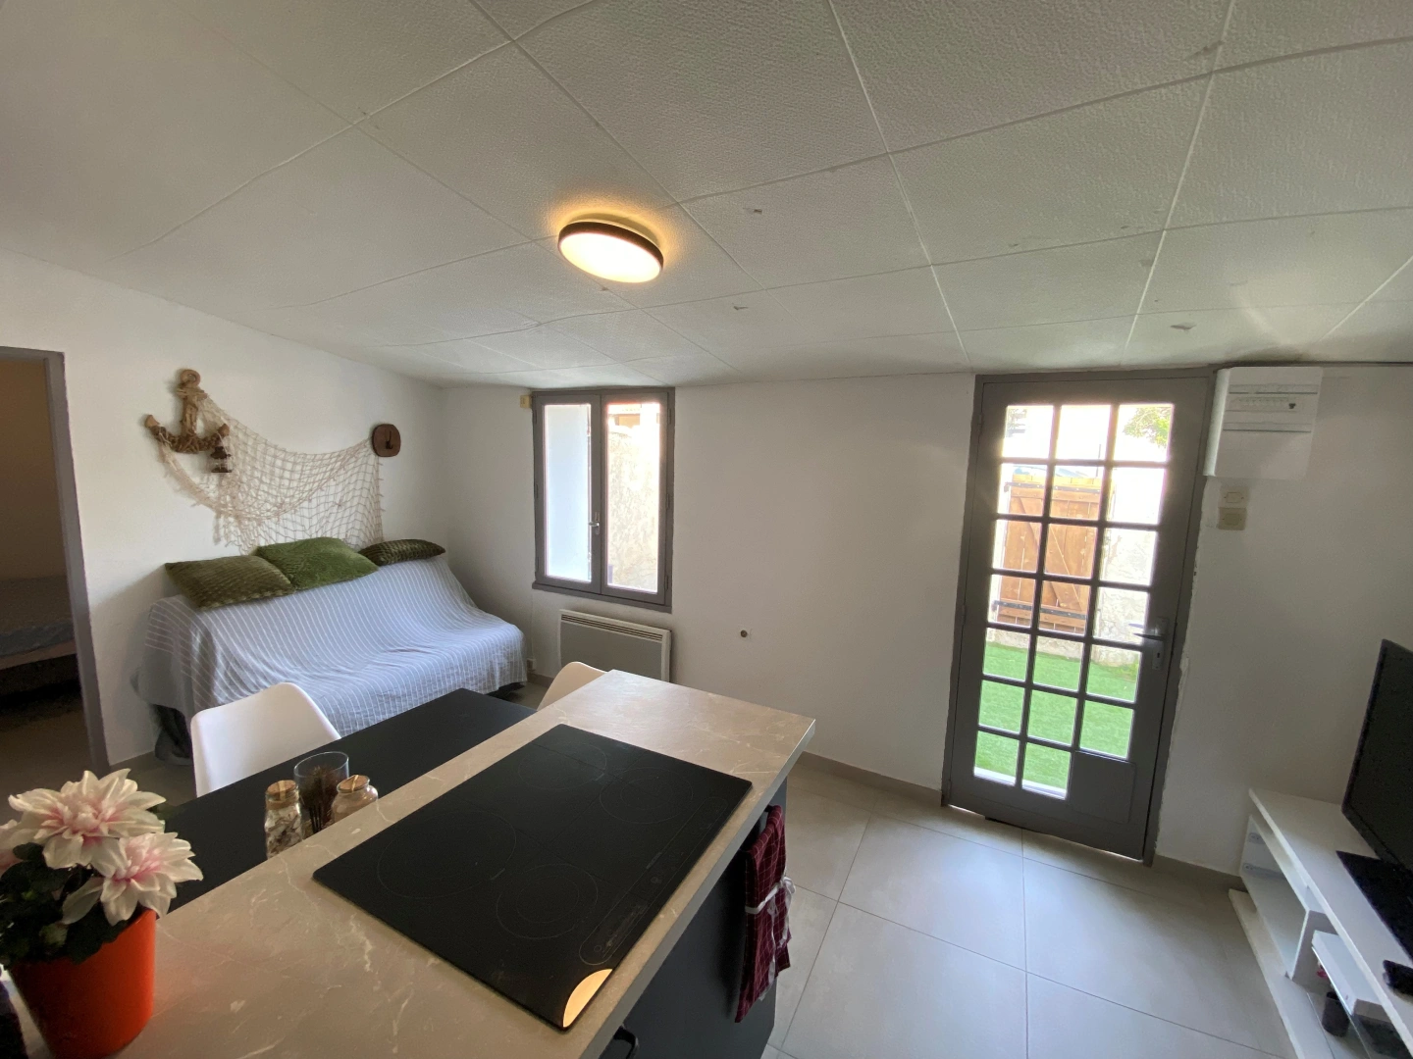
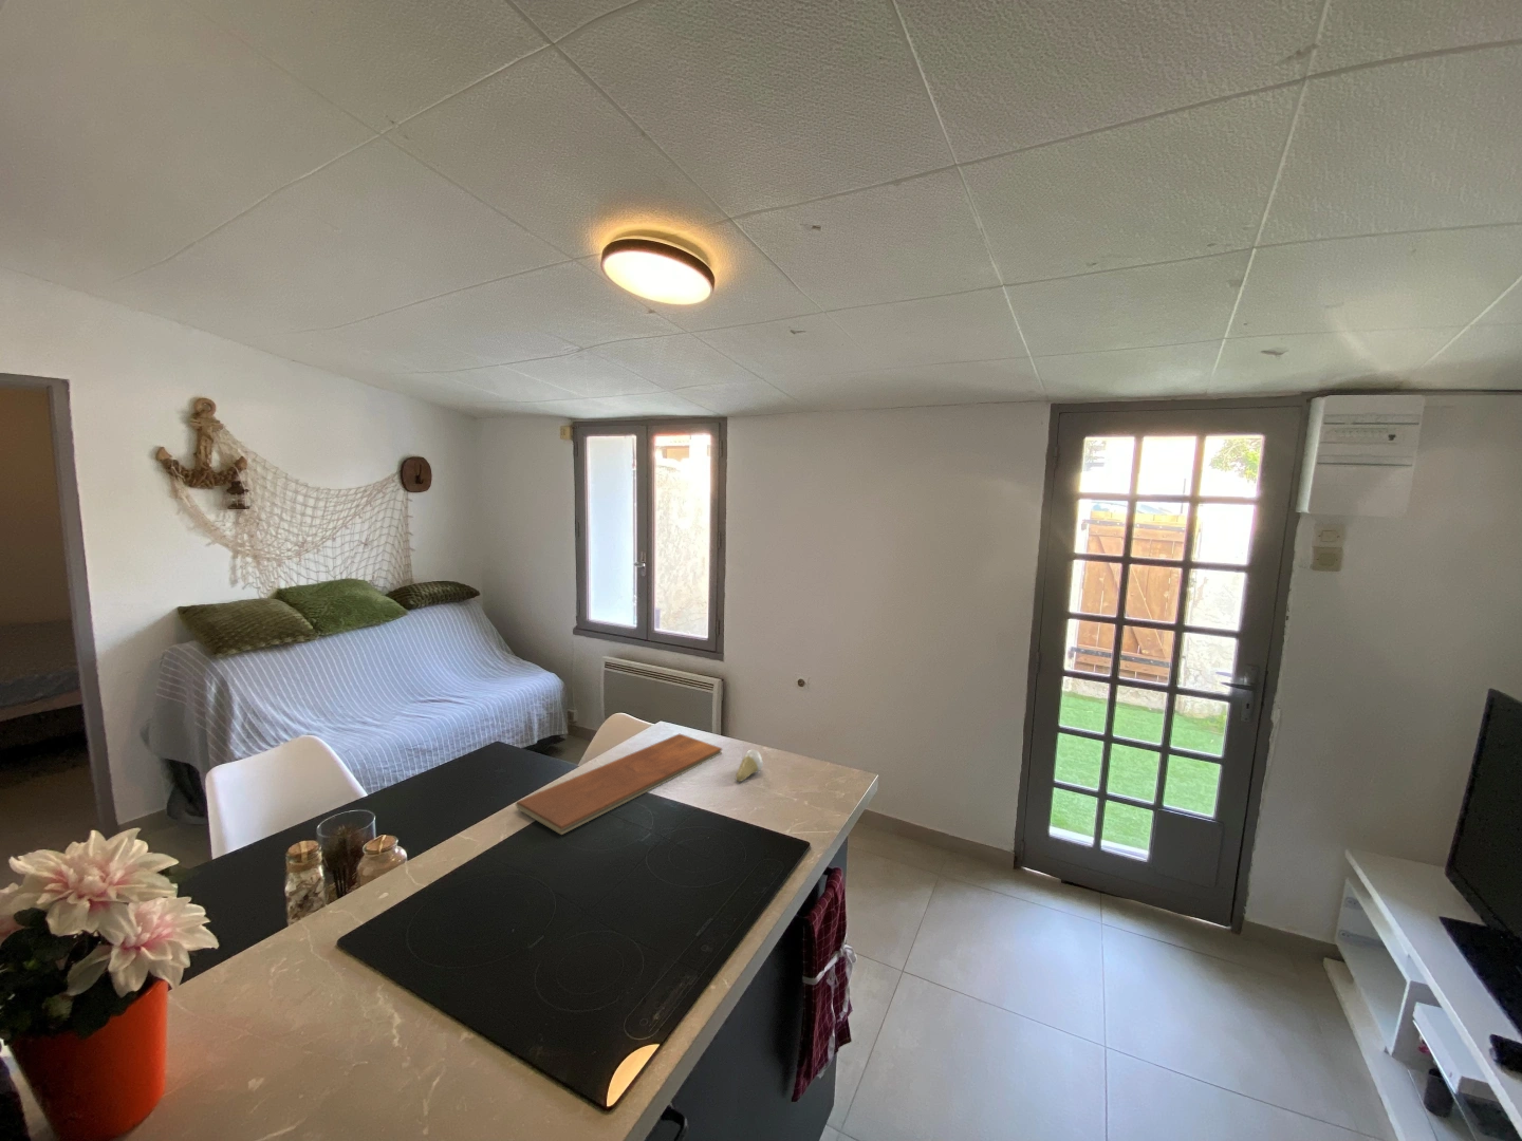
+ chopping board (630, 774)
+ tooth (747, 763)
